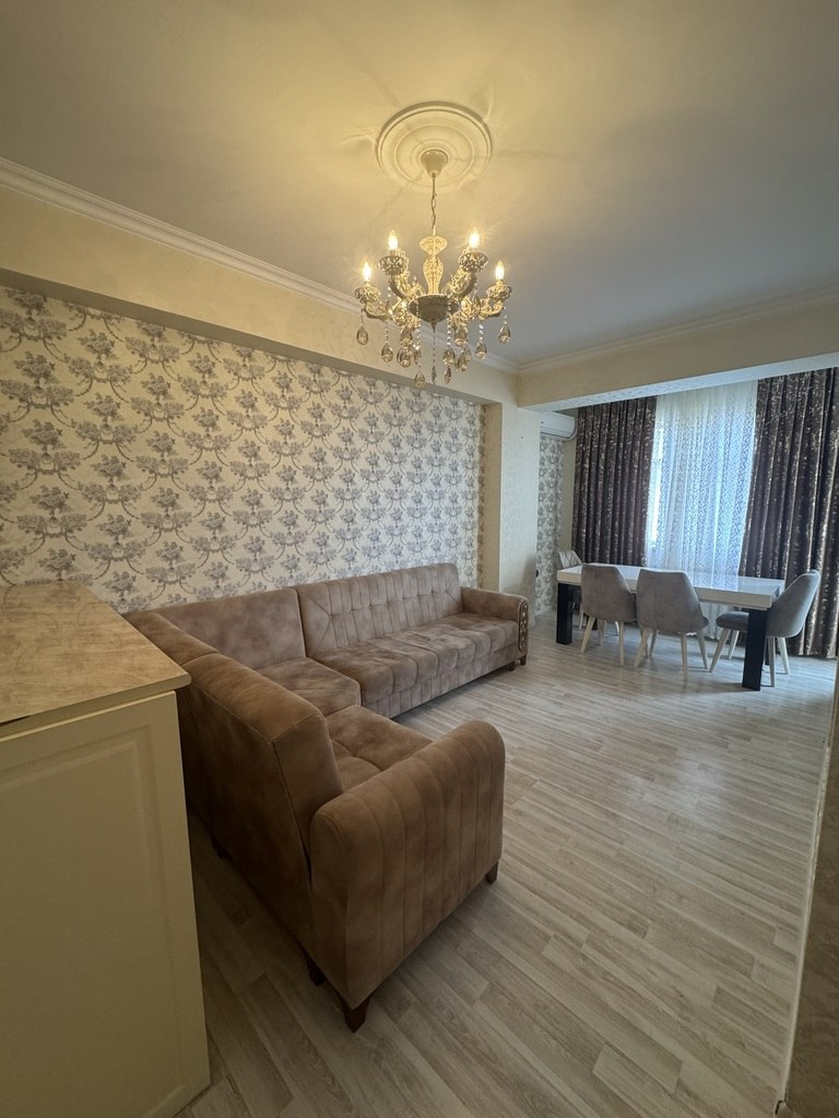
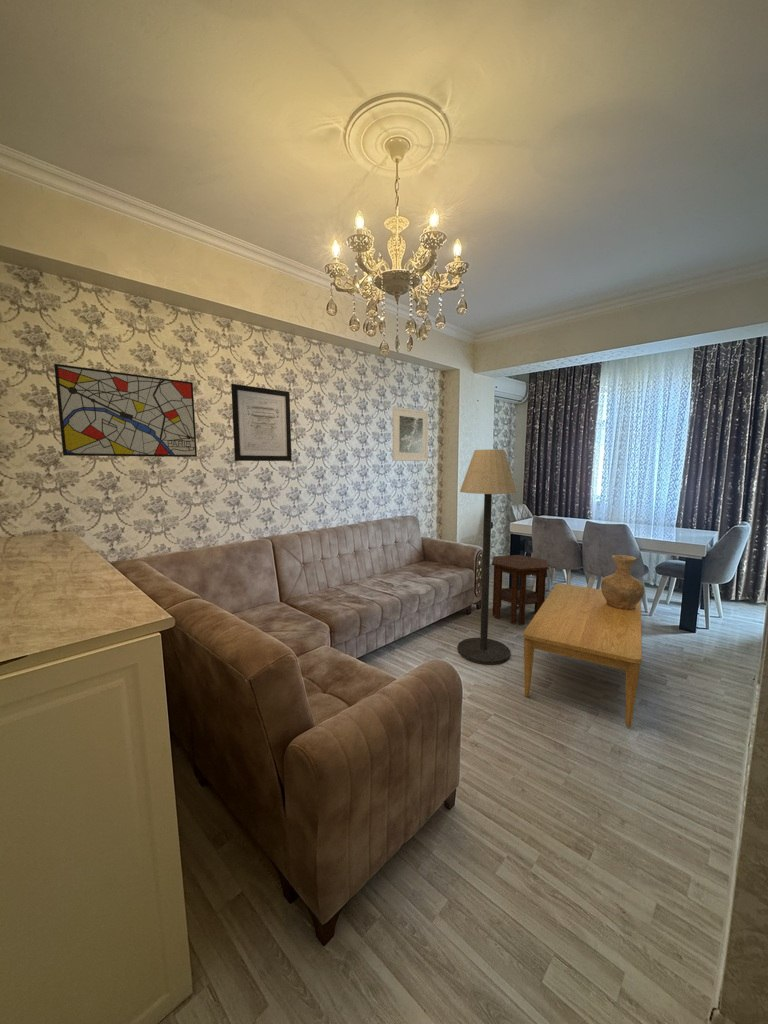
+ wall art (263, 424)
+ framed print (410, 435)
+ wall art (133, 415)
+ coffee table (587, 640)
+ side table (518, 588)
+ vase (622, 581)
+ floor lamp (486, 553)
